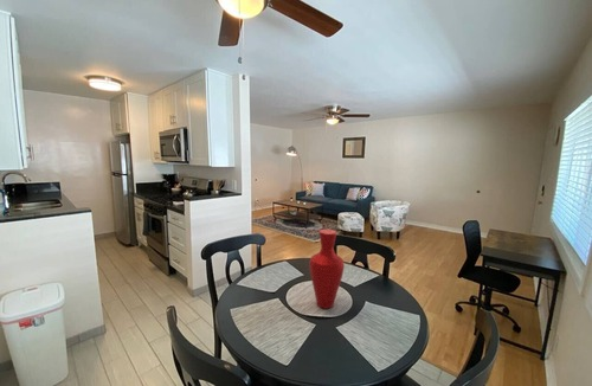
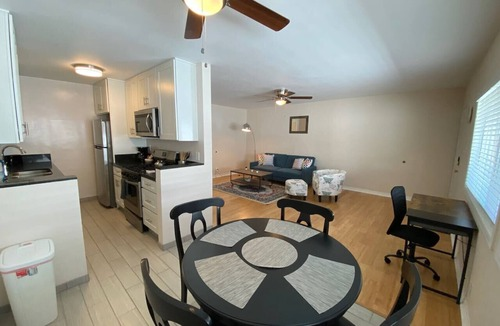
- vase (326, 268)
